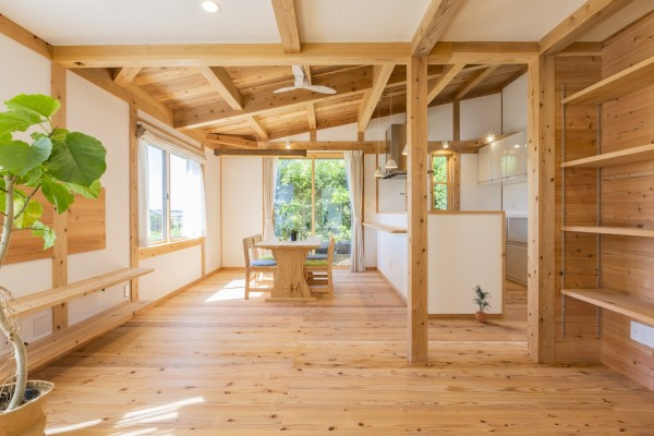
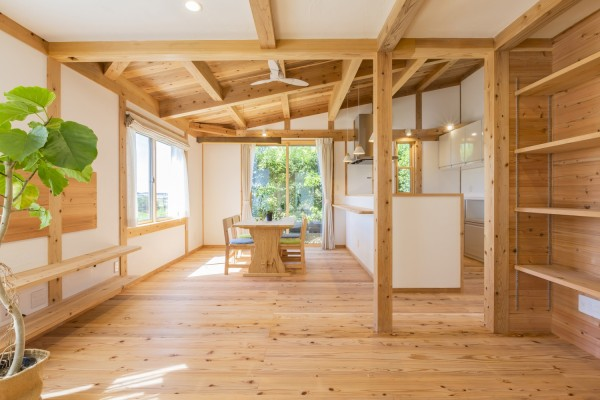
- potted plant (482, 303)
